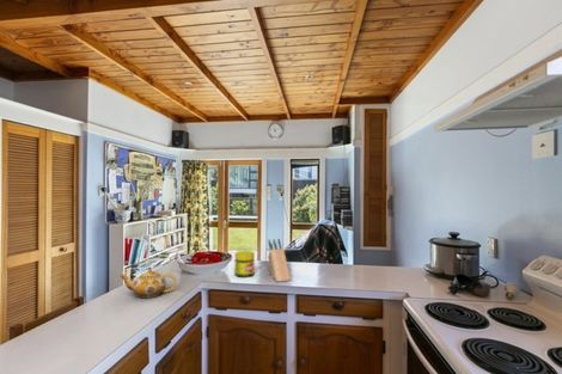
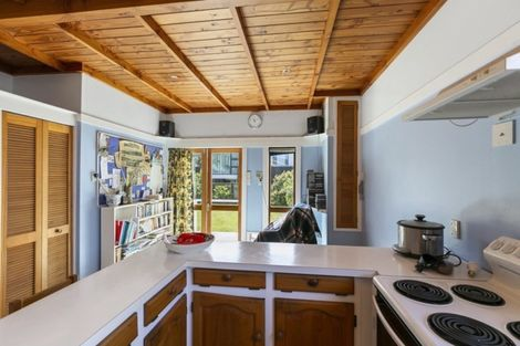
- knife block (277, 258)
- jar (244, 263)
- teapot (148, 281)
